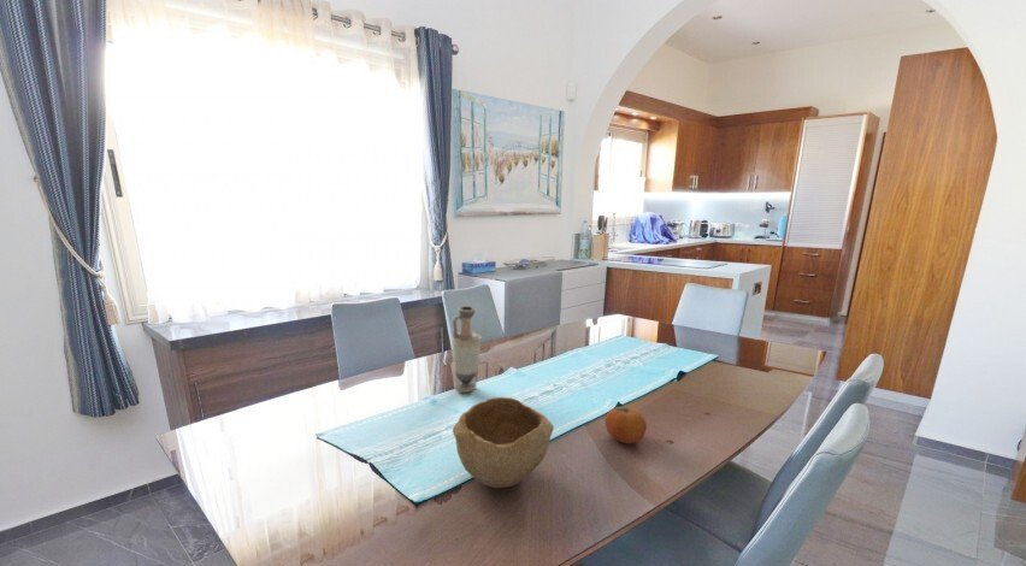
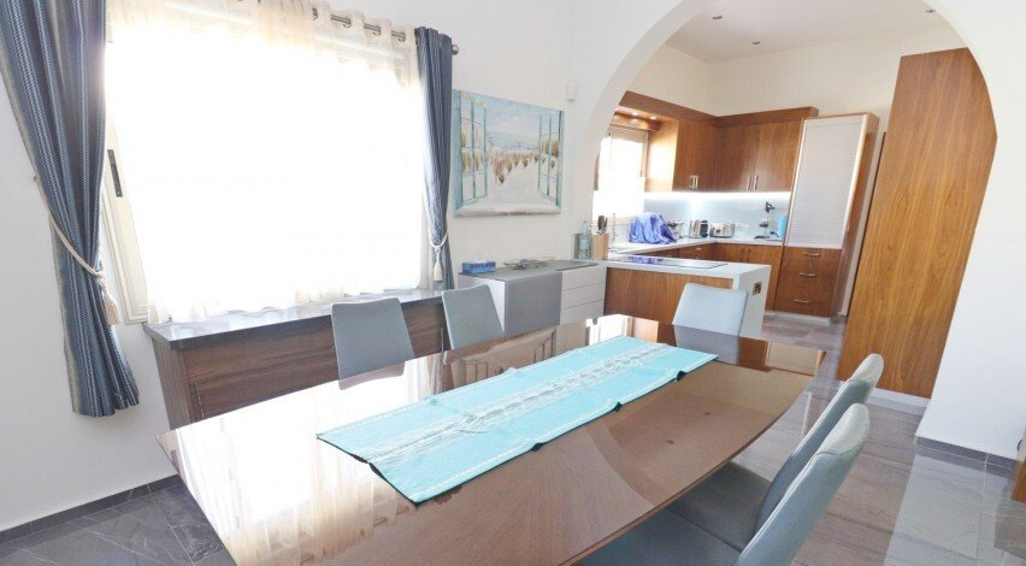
- bowl (502, 444)
- fruit (625, 424)
- vase (466, 349)
